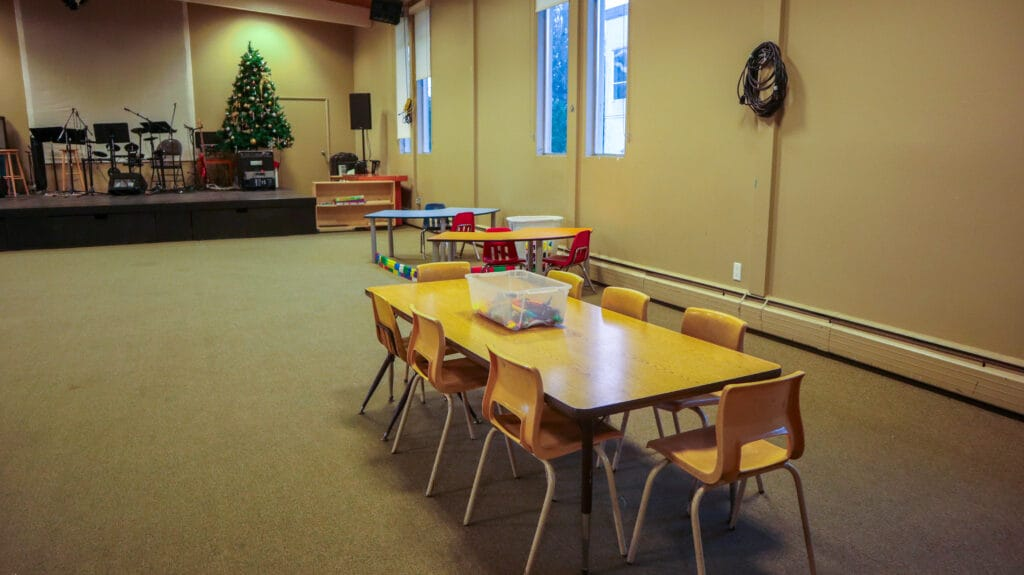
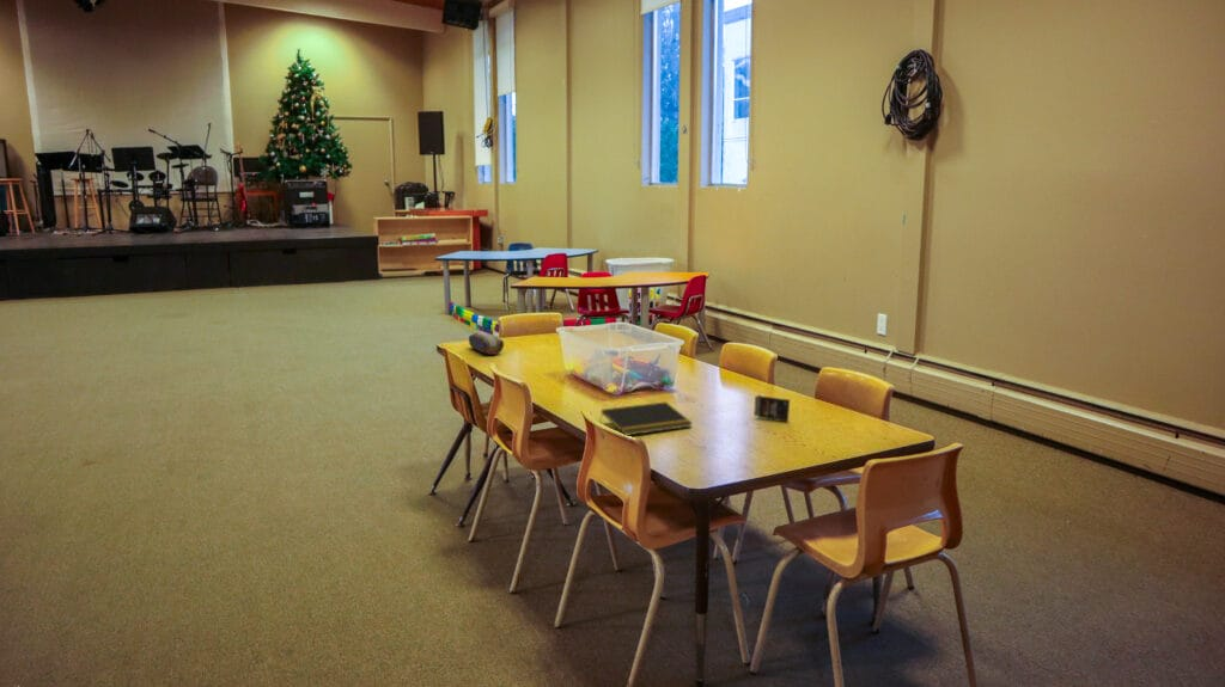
+ crayon box (770, 407)
+ pencil case (486, 342)
+ notepad (646, 417)
